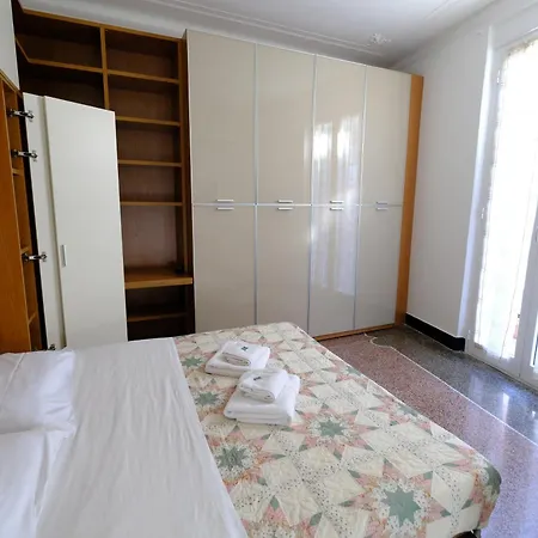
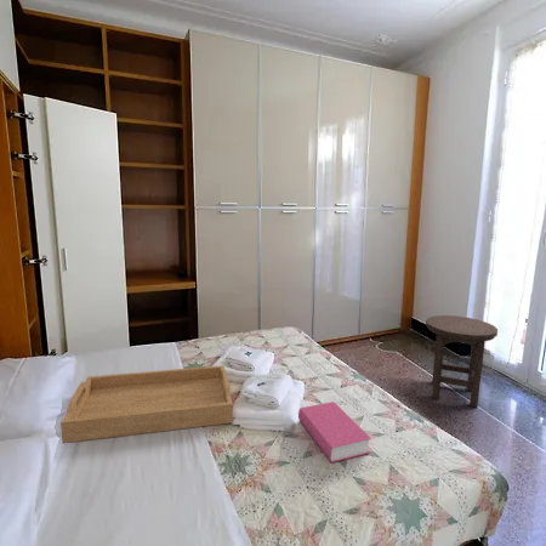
+ stool (455, 365)
+ book (331, 428)
+ serving tray (155, 394)
